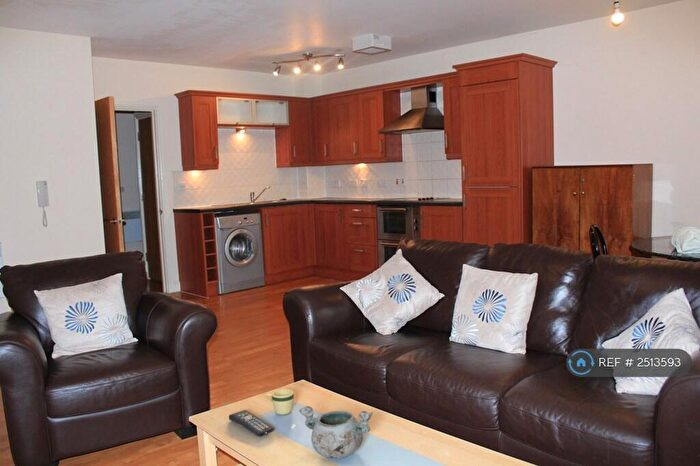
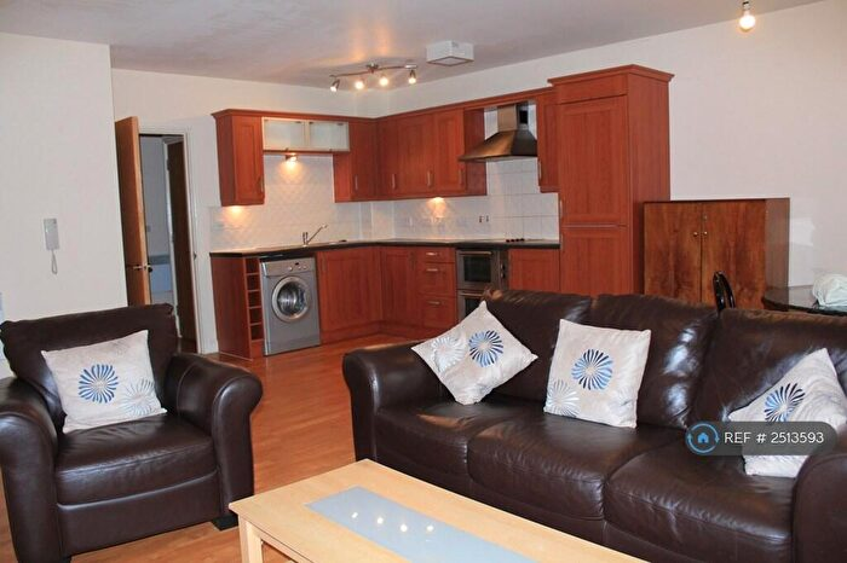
- decorative bowl (335, 430)
- remote control (250, 422)
- mug (278, 401)
